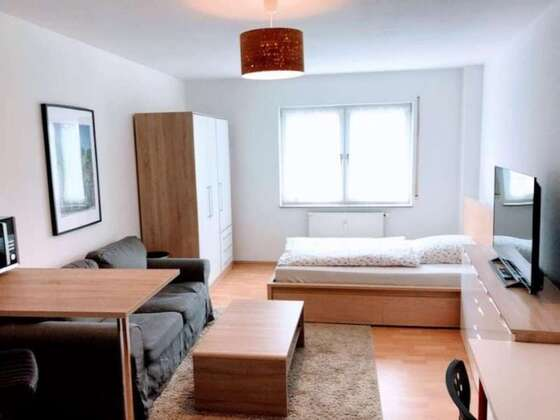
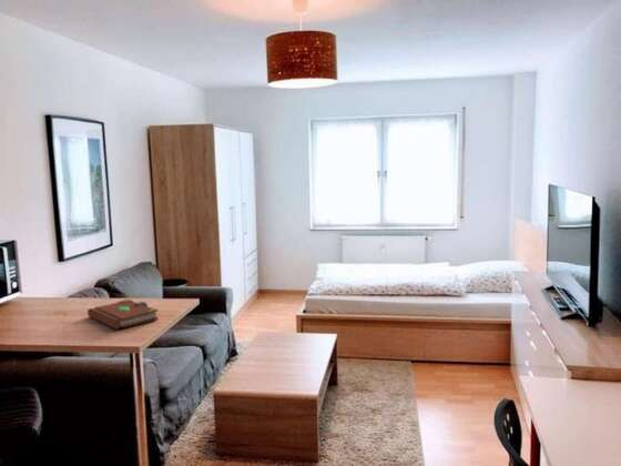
+ book (122, 312)
